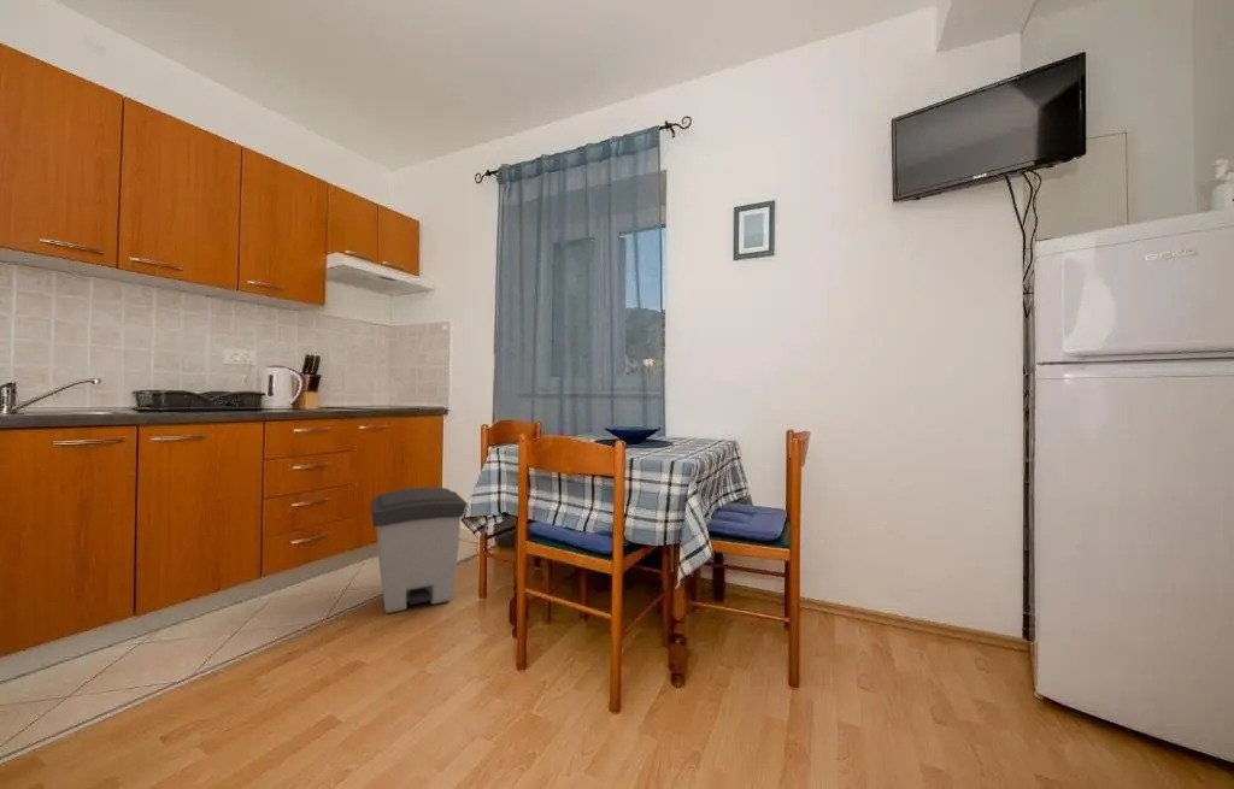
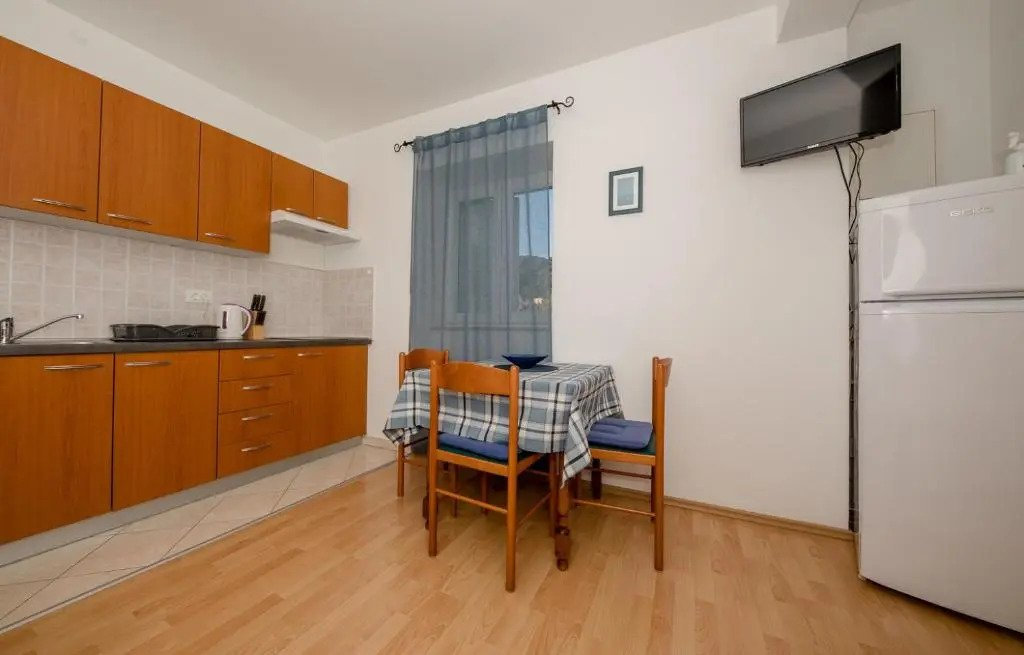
- trash can (417, 546)
